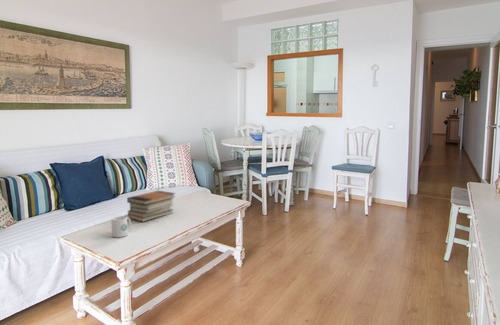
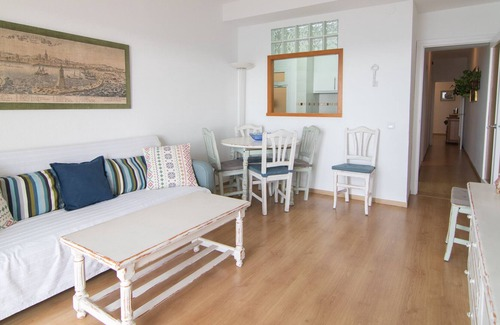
- mug (122, 225)
- book stack (152, 205)
